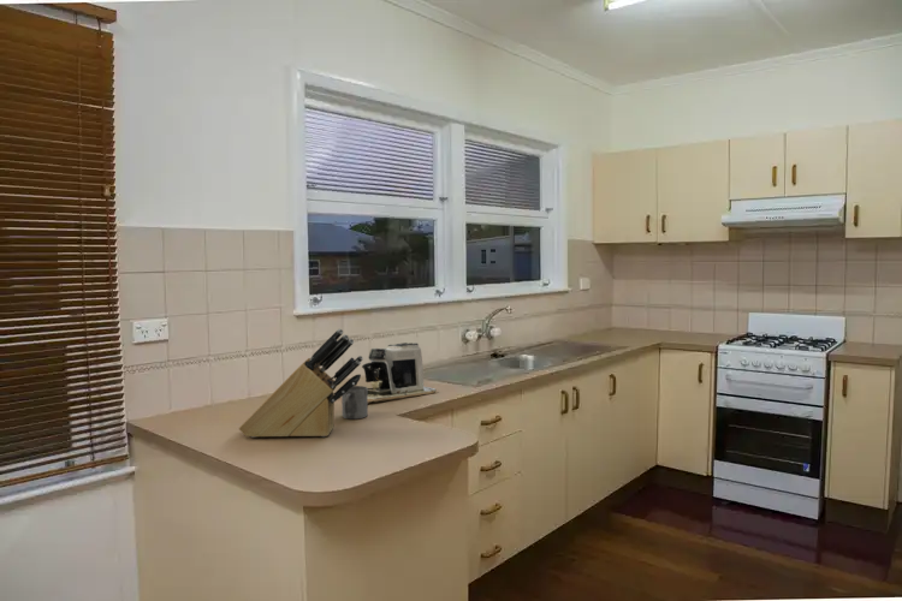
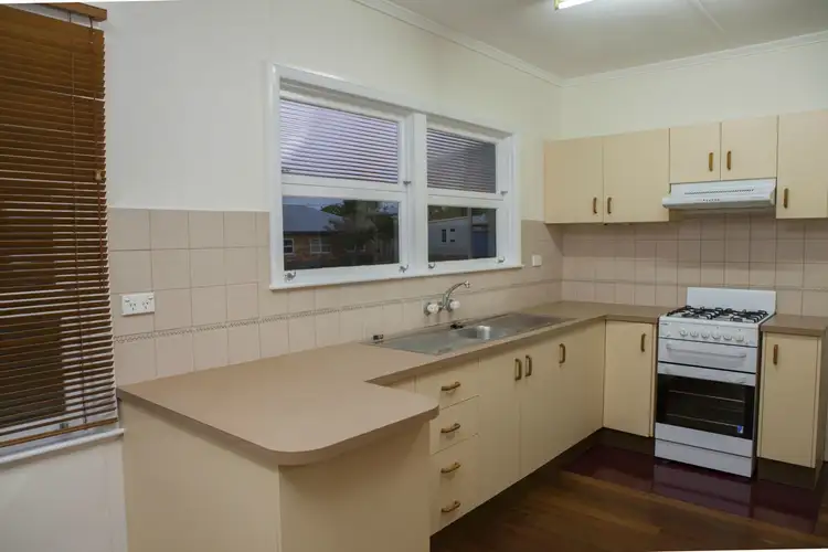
- mug (352, 403)
- knife block (302, 381)
- coffee maker (396, 370)
